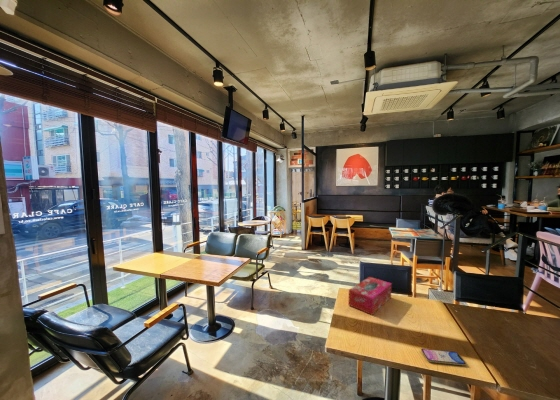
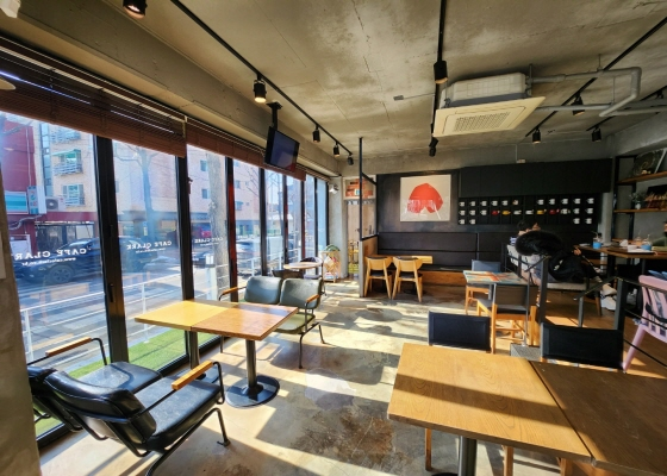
- smartphone (442, 356)
- tissue box (370, 293)
